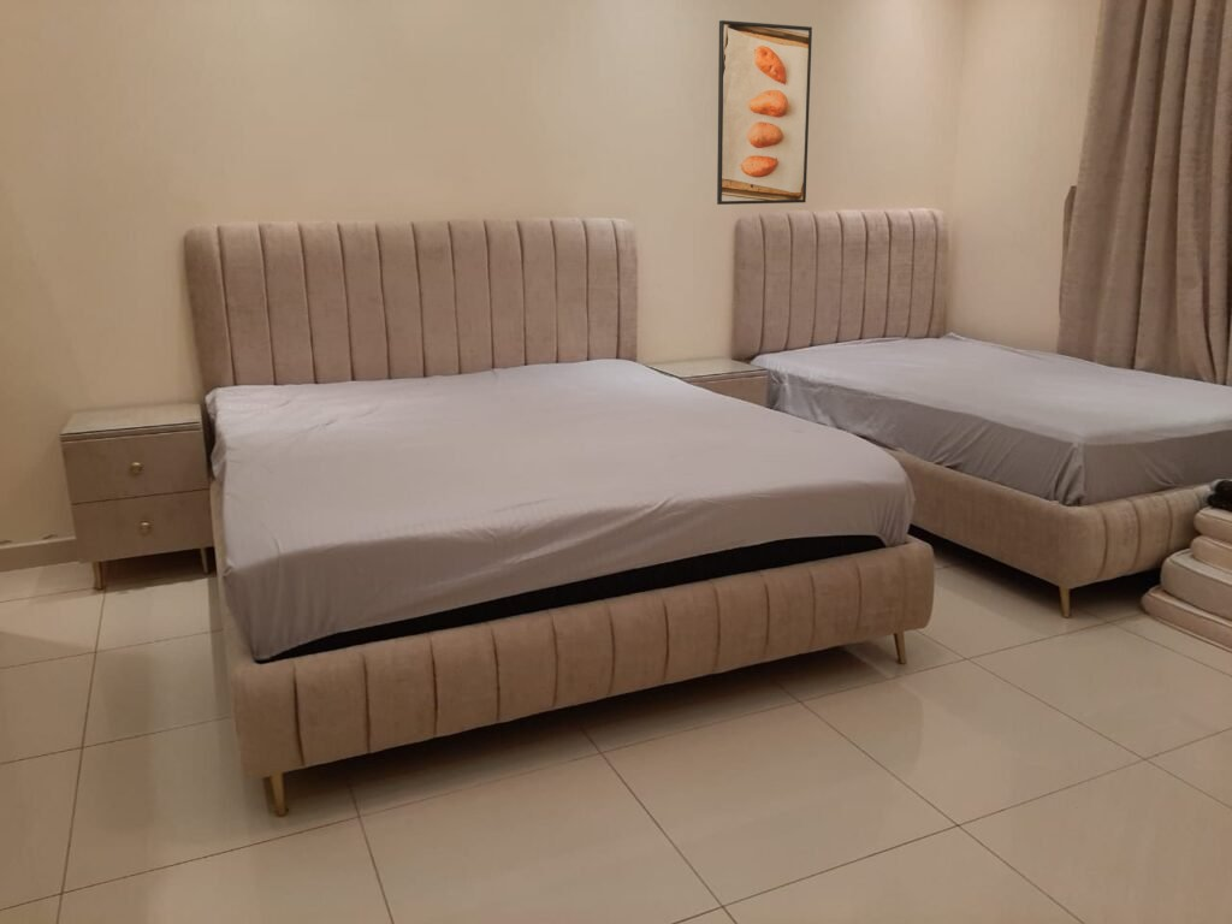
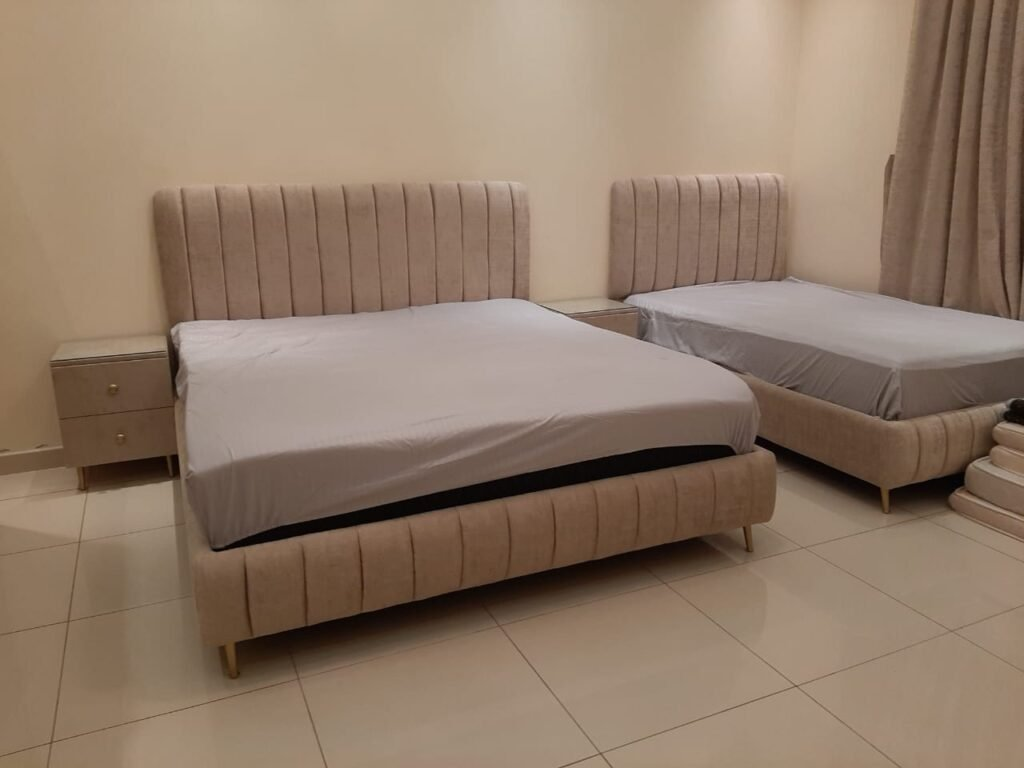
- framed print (764, 116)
